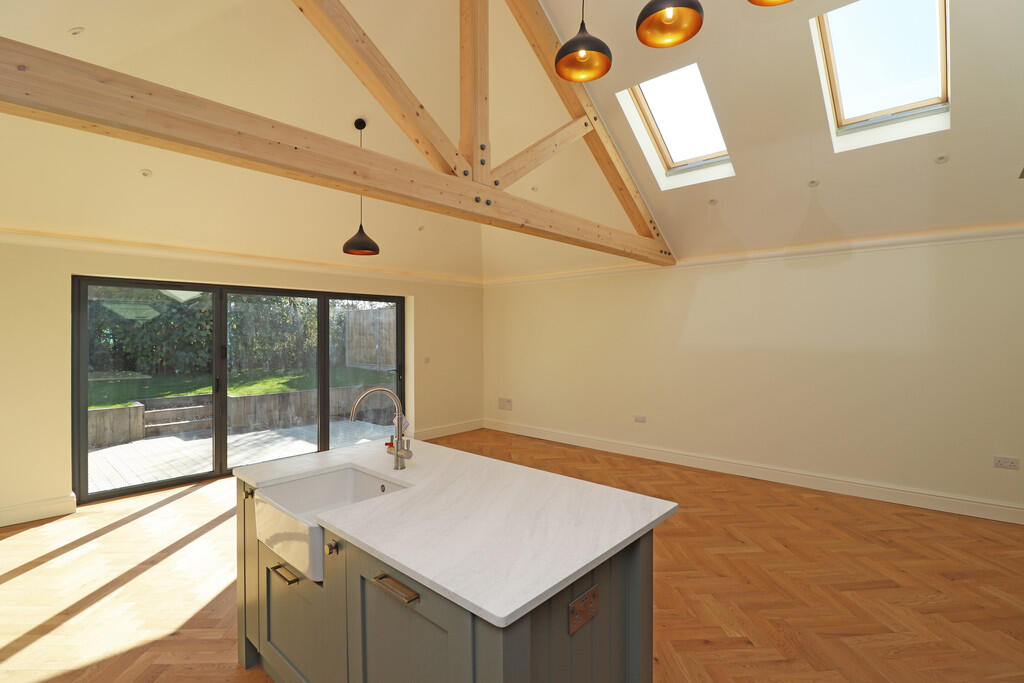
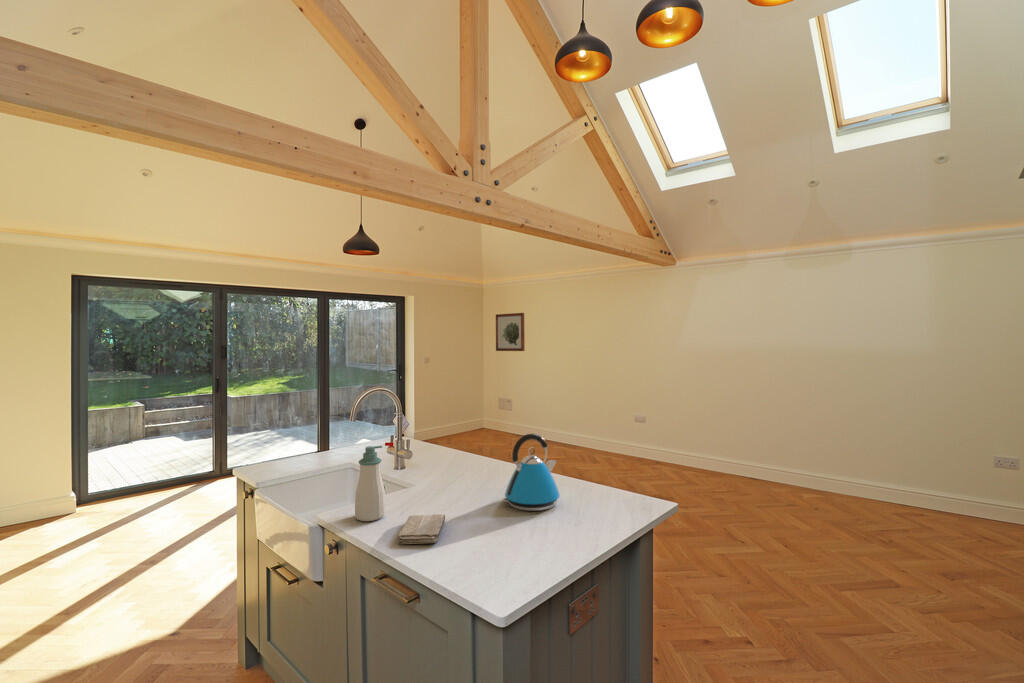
+ soap bottle (370, 481)
+ kettle (530, 468)
+ wall art (509, 332)
+ washcloth (422, 527)
